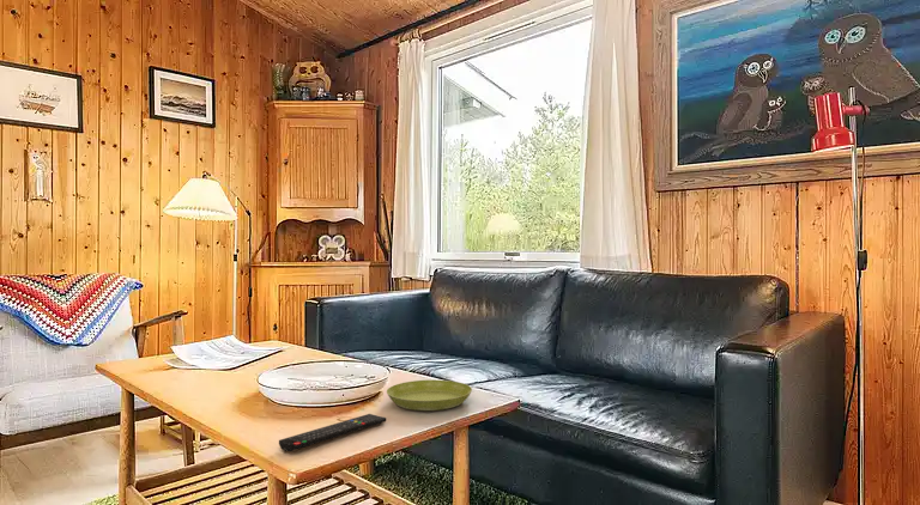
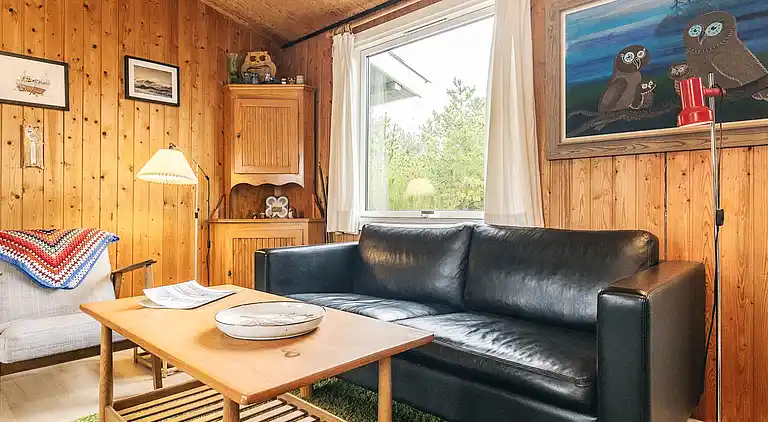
- remote control (334, 432)
- saucer (429, 395)
